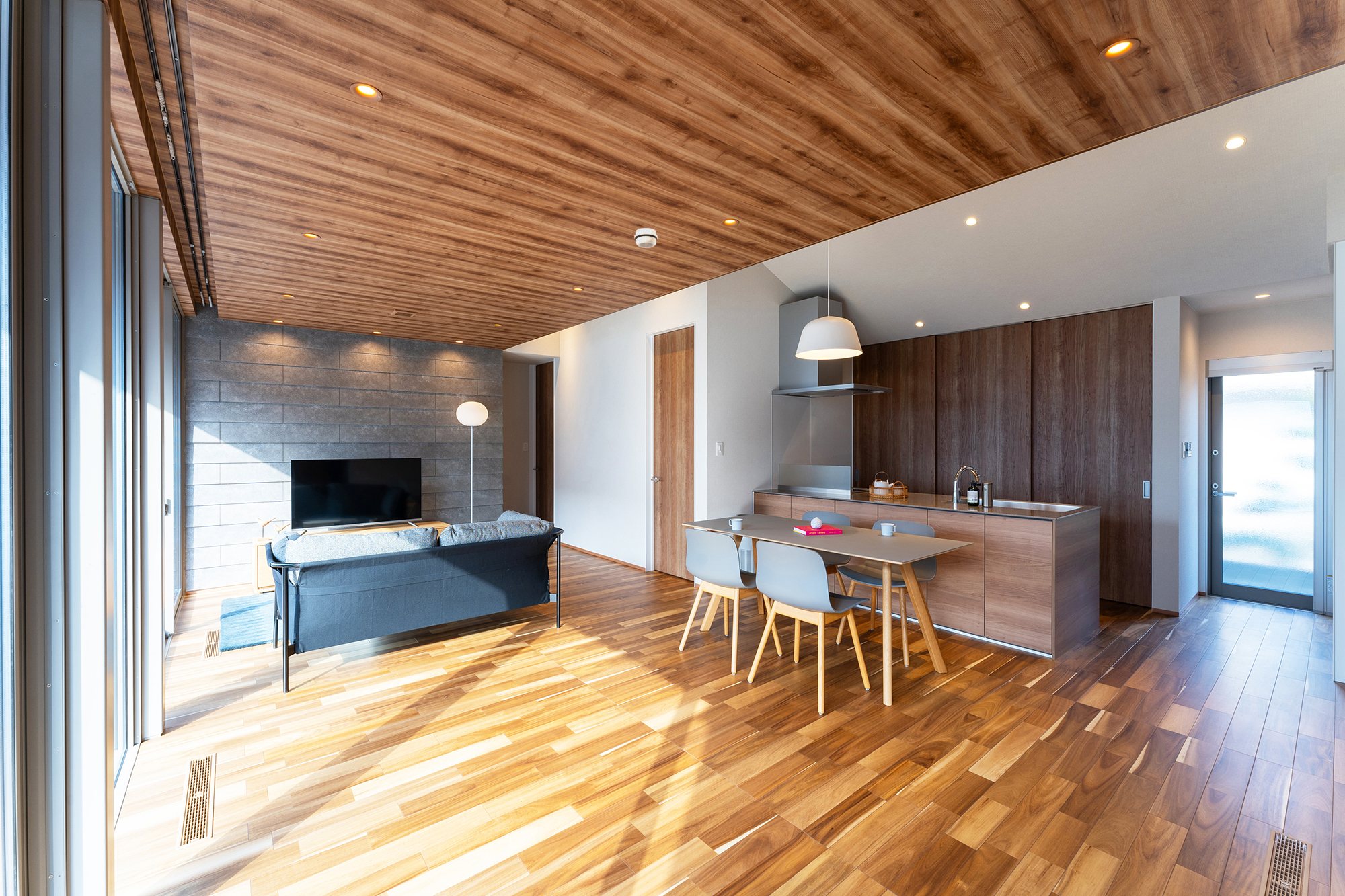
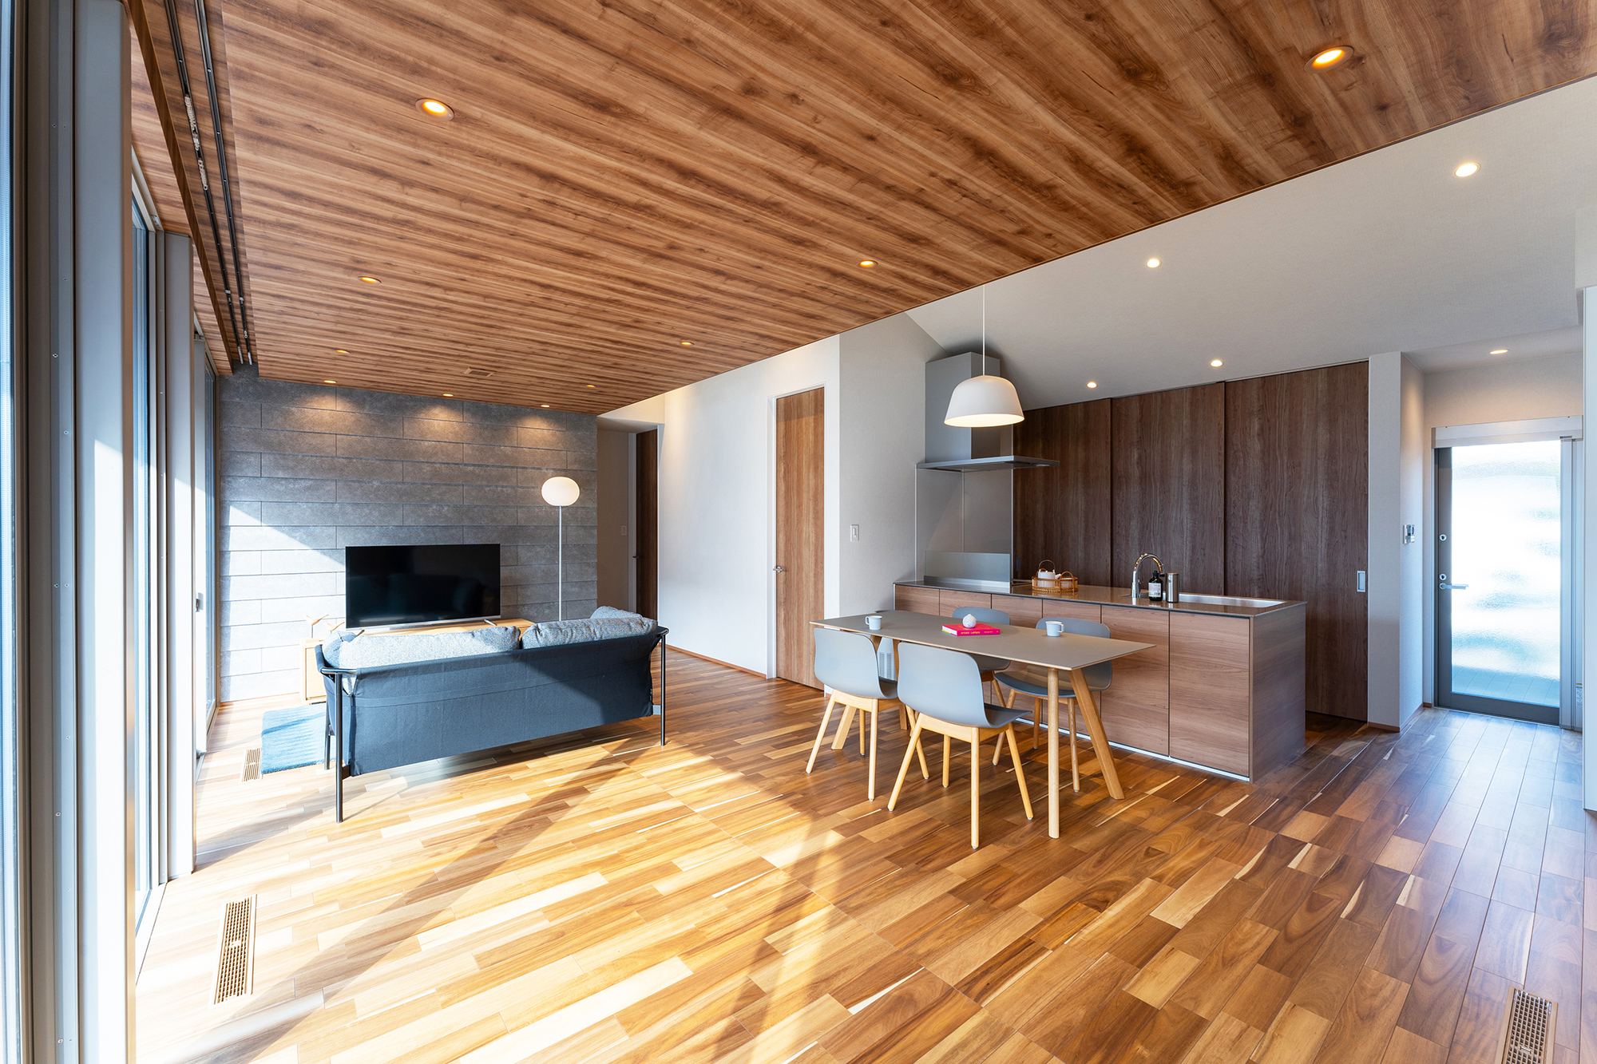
- smoke detector (646, 238)
